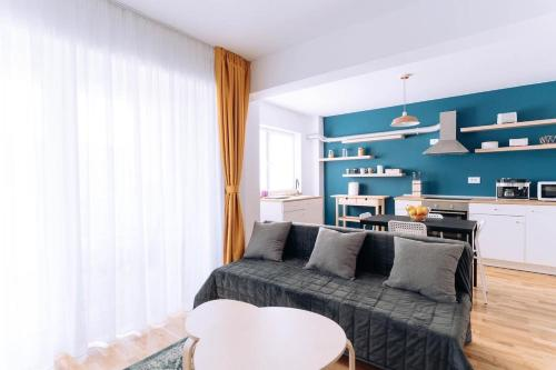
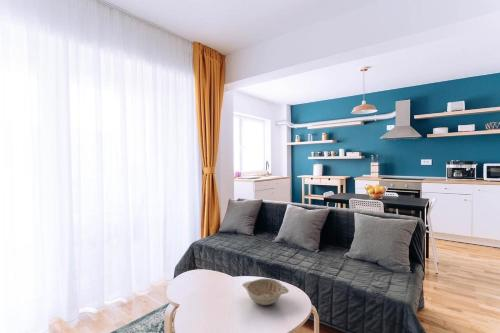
+ decorative bowl (264, 293)
